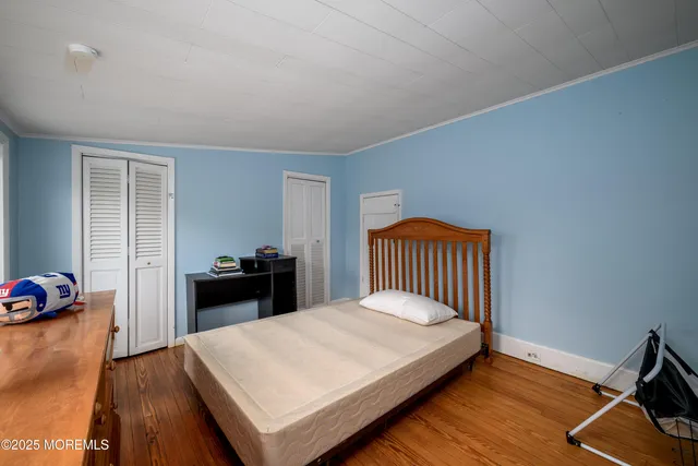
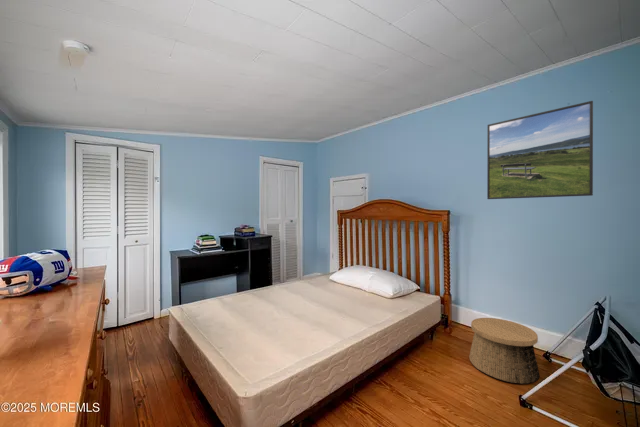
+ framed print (533, 156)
+ basket (502, 347)
